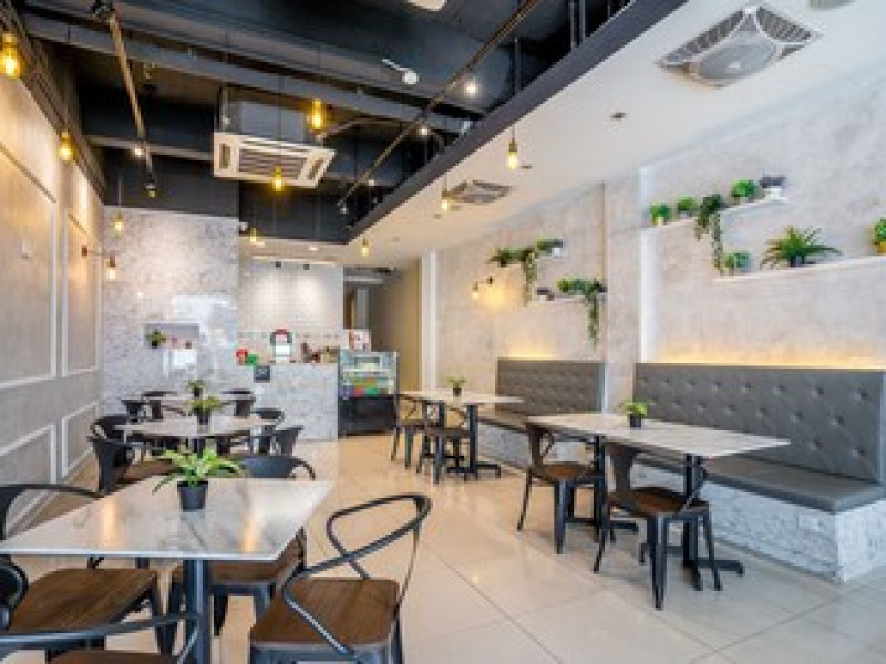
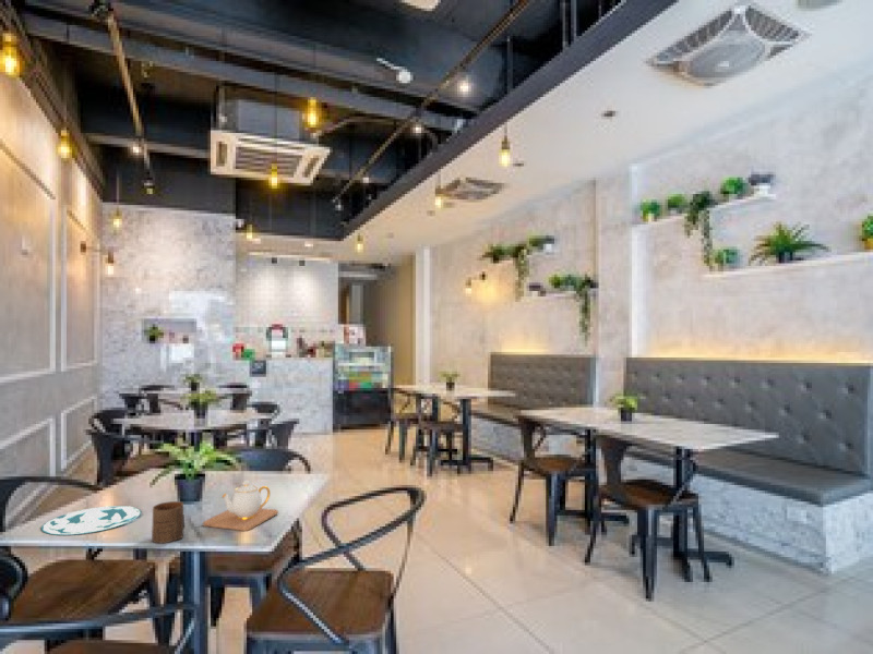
+ cup (168, 521)
+ plate (93, 516)
+ teapot (241, 499)
